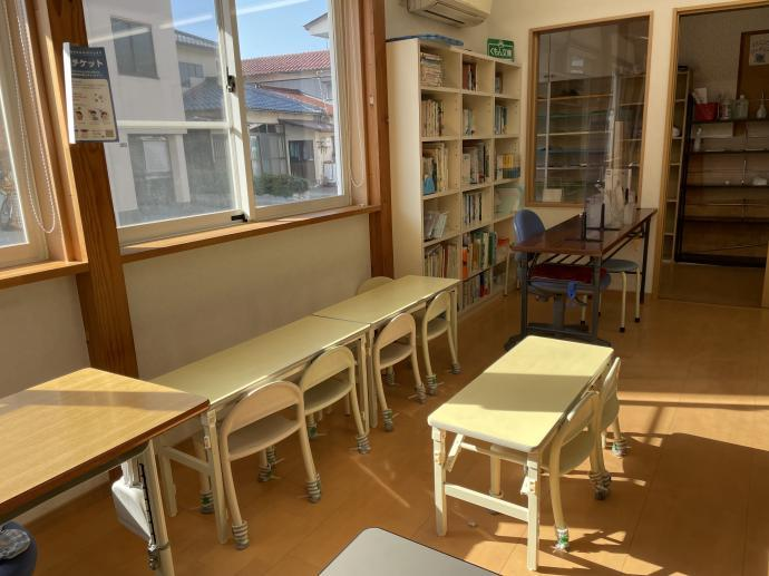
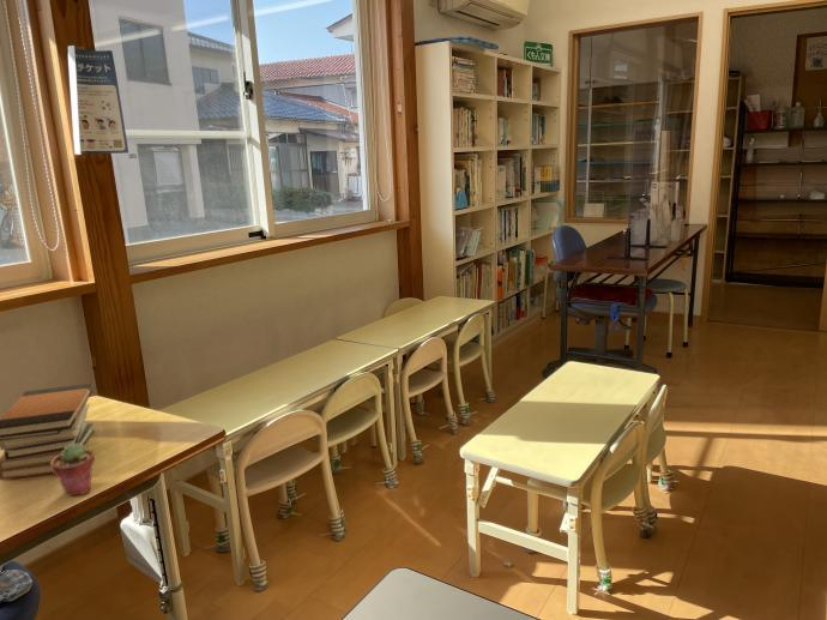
+ potted succulent (73, 466)
+ book stack (48, 428)
